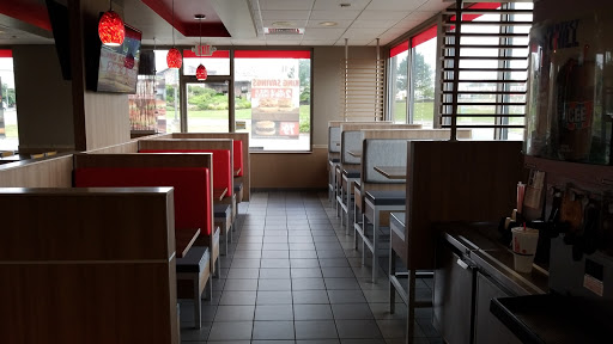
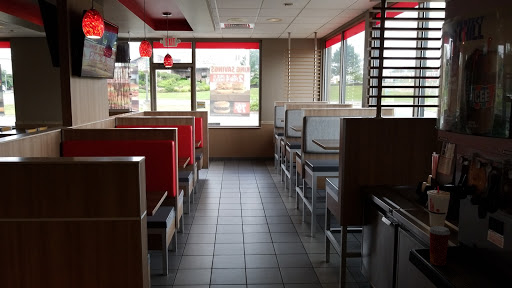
+ paper cup (438, 245)
